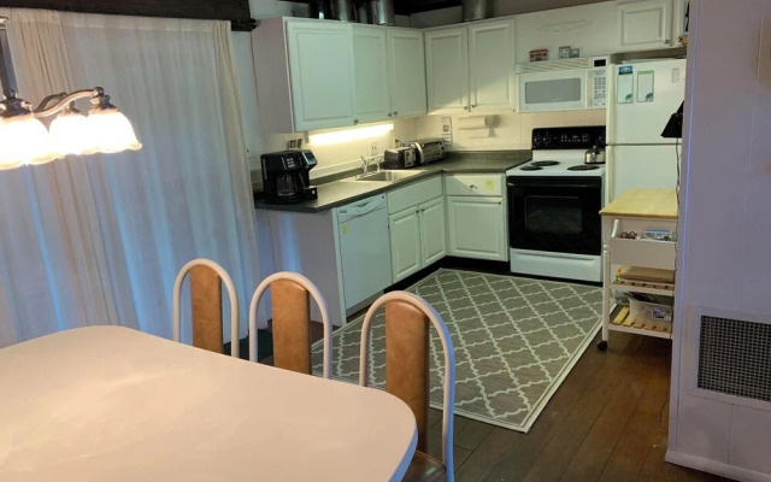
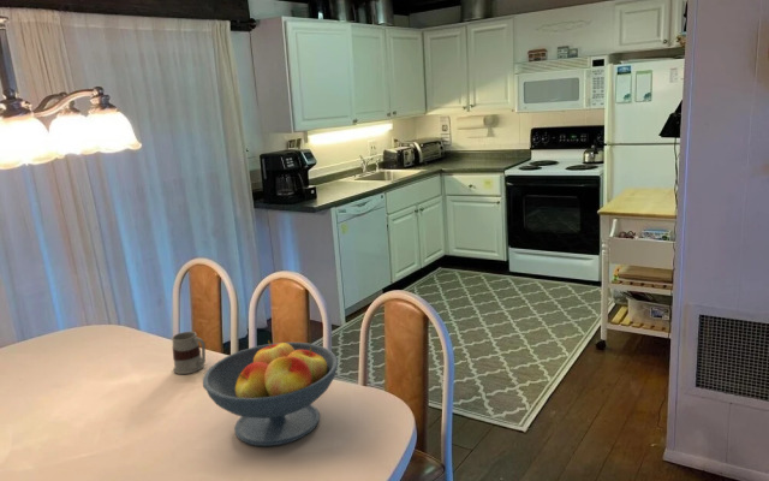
+ fruit bowl (273, 386)
+ mug (190, 352)
